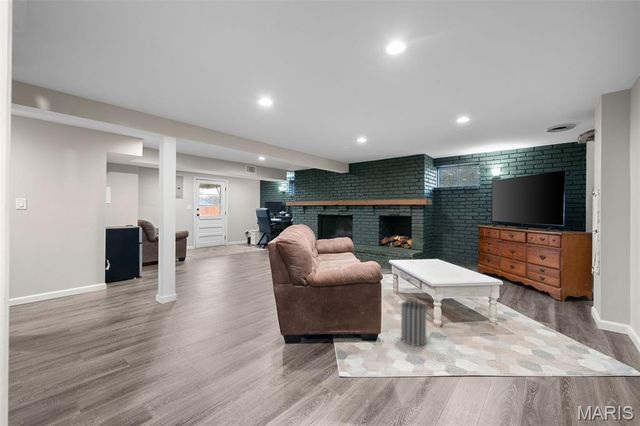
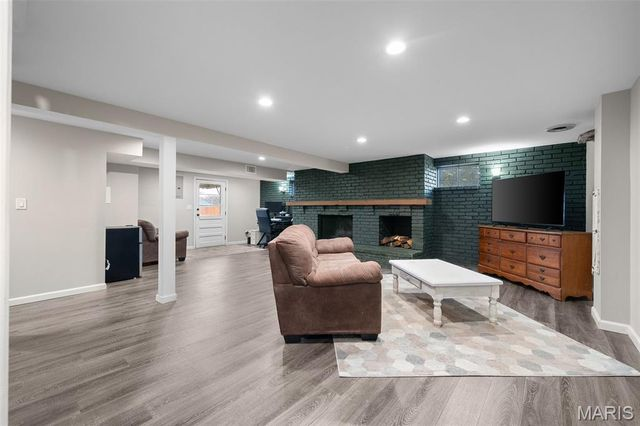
- wastebasket (413, 322)
